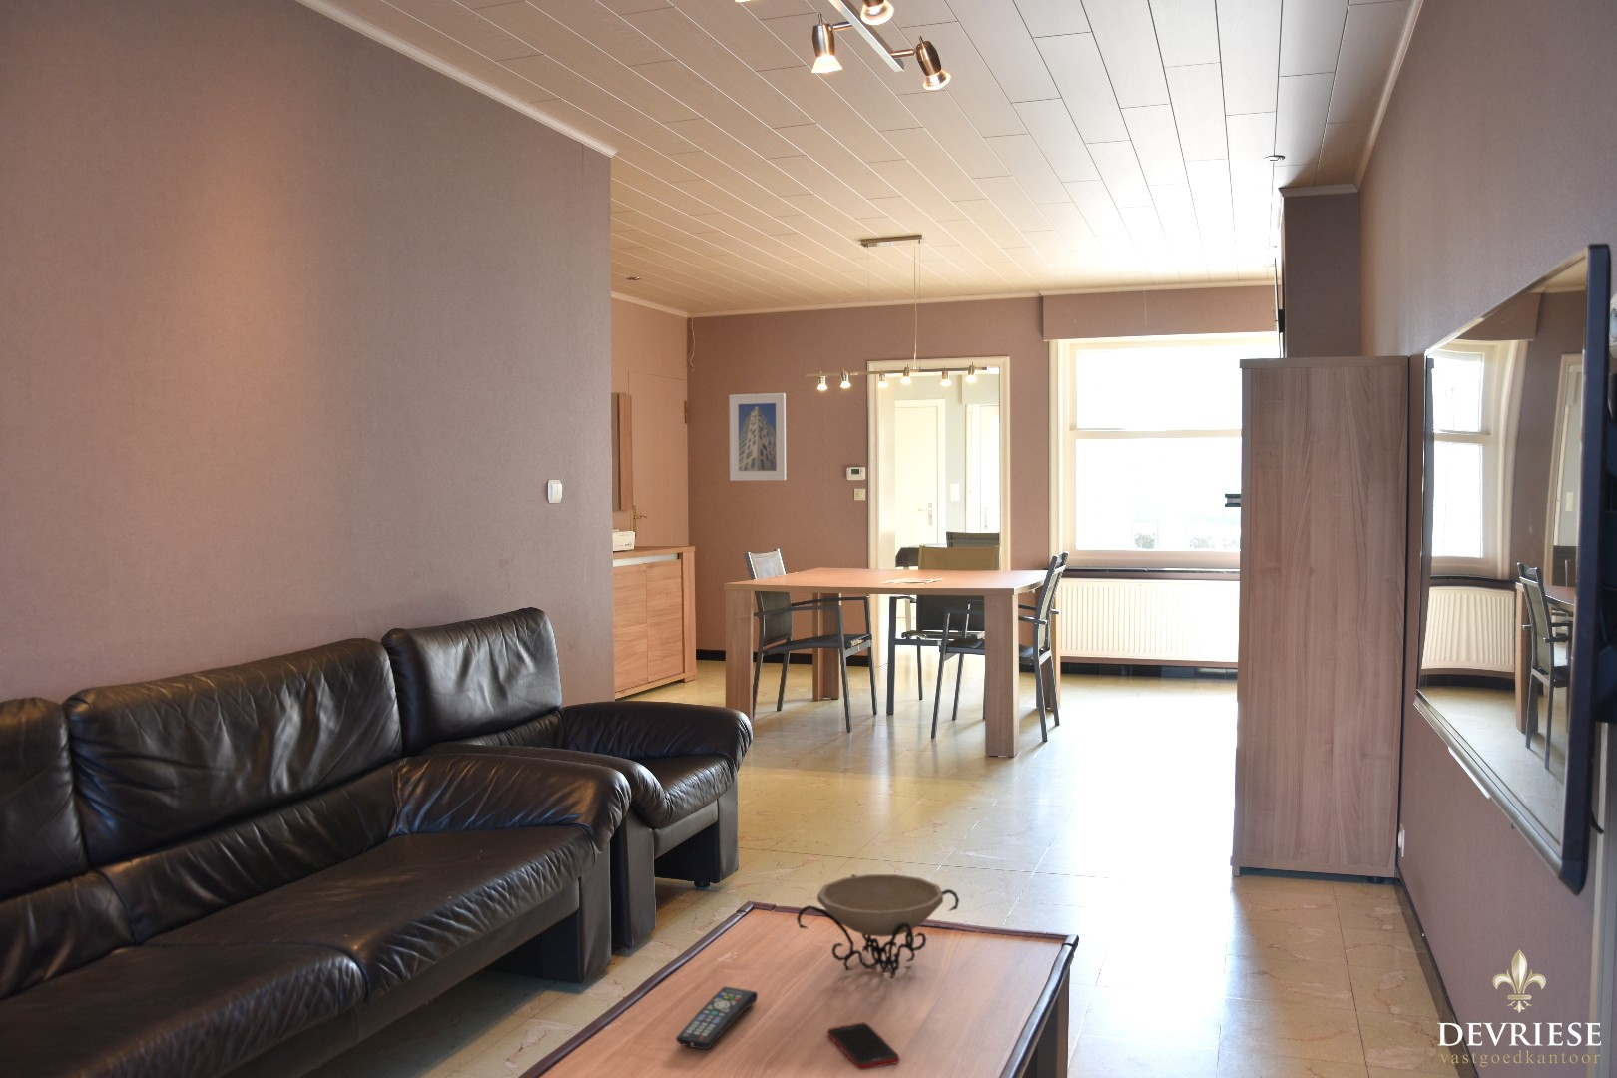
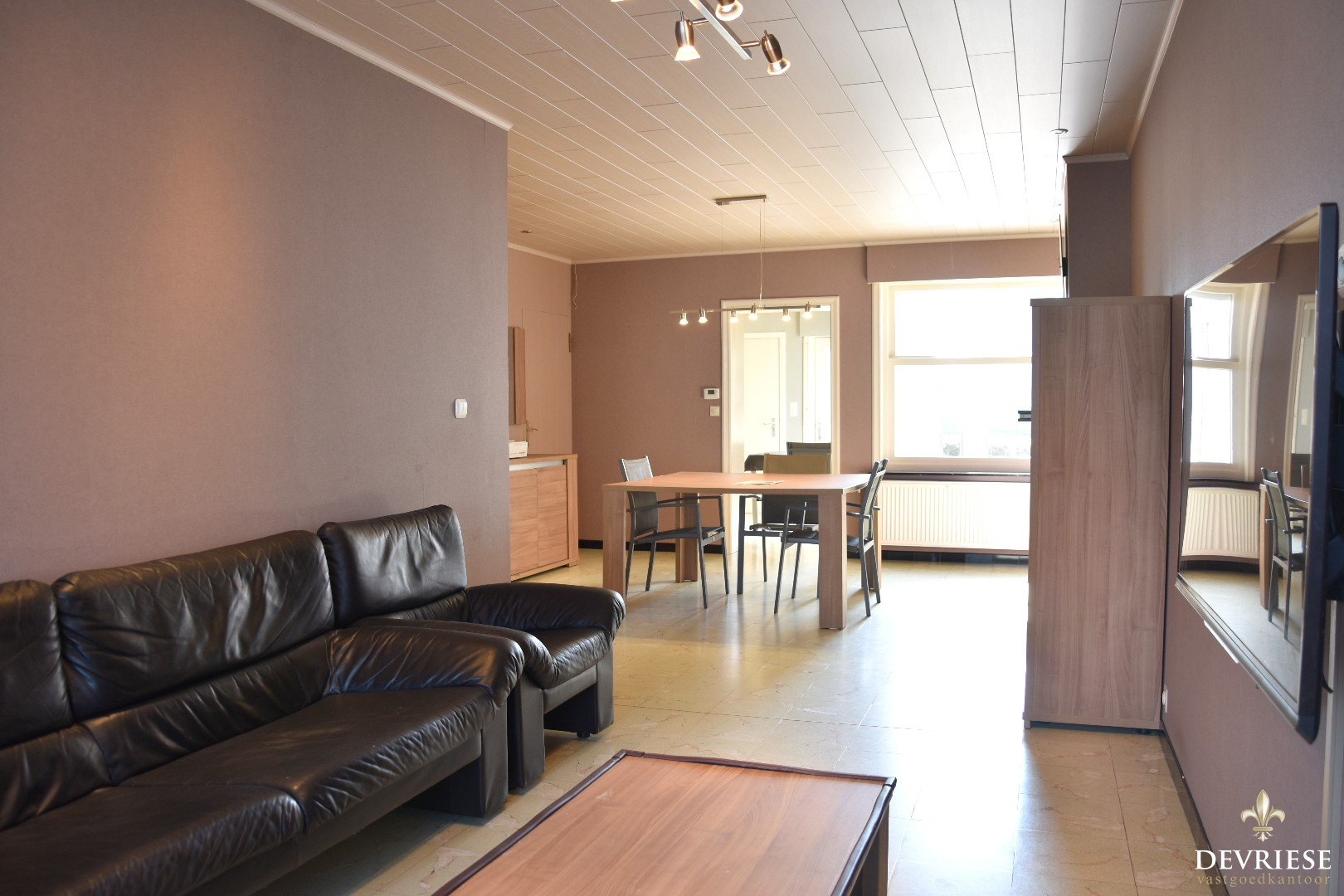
- cell phone (863, 1046)
- decorative bowl (879, 929)
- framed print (757, 437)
- remote control (718, 1015)
